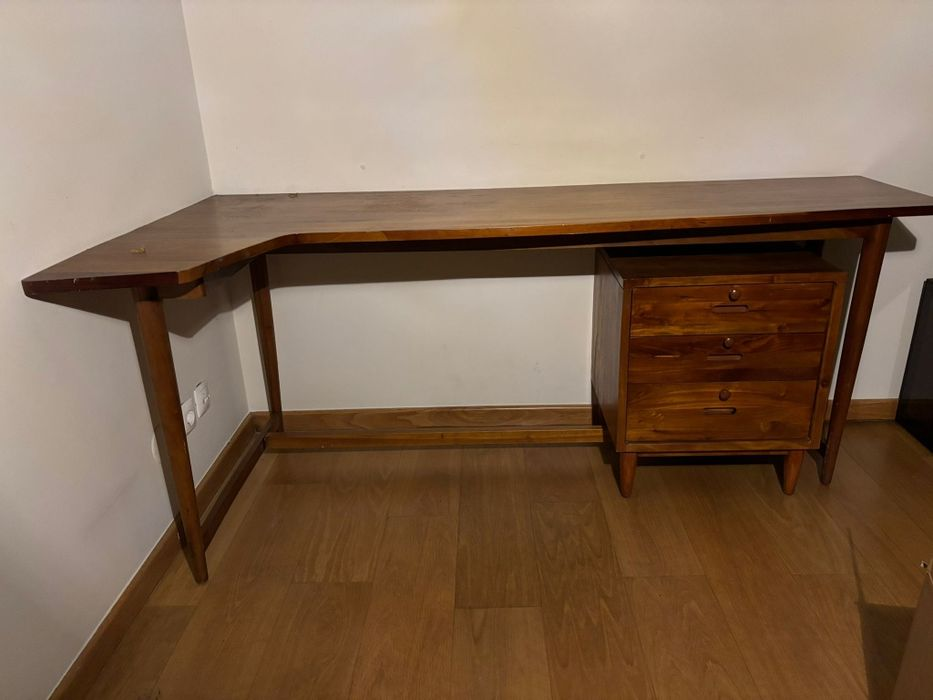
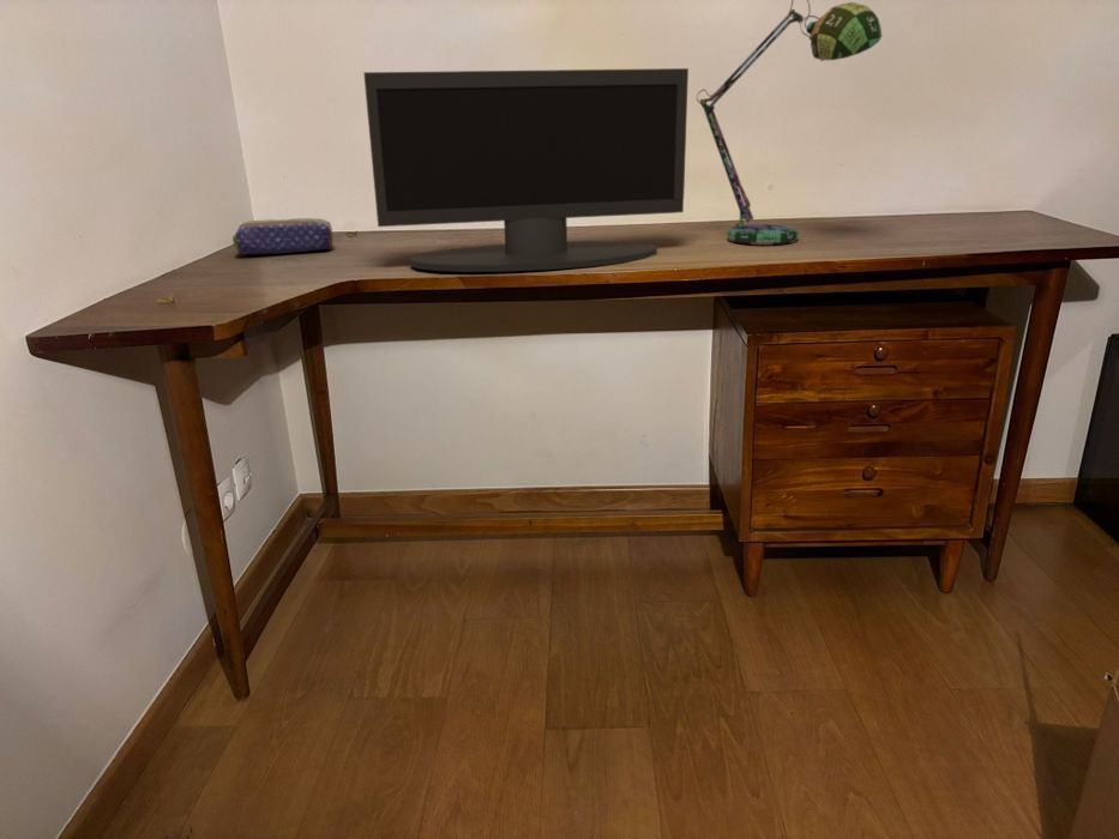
+ desk lamp (726, 144)
+ monitor (534, 168)
+ pencil case (283, 235)
